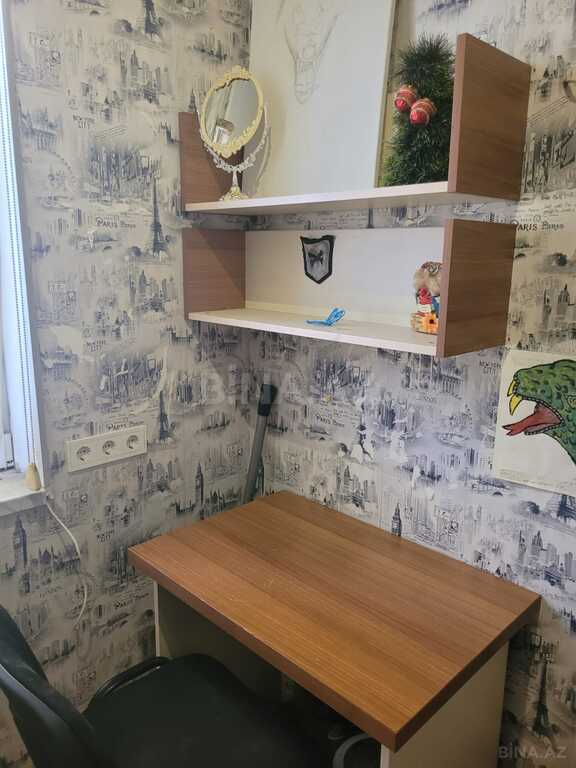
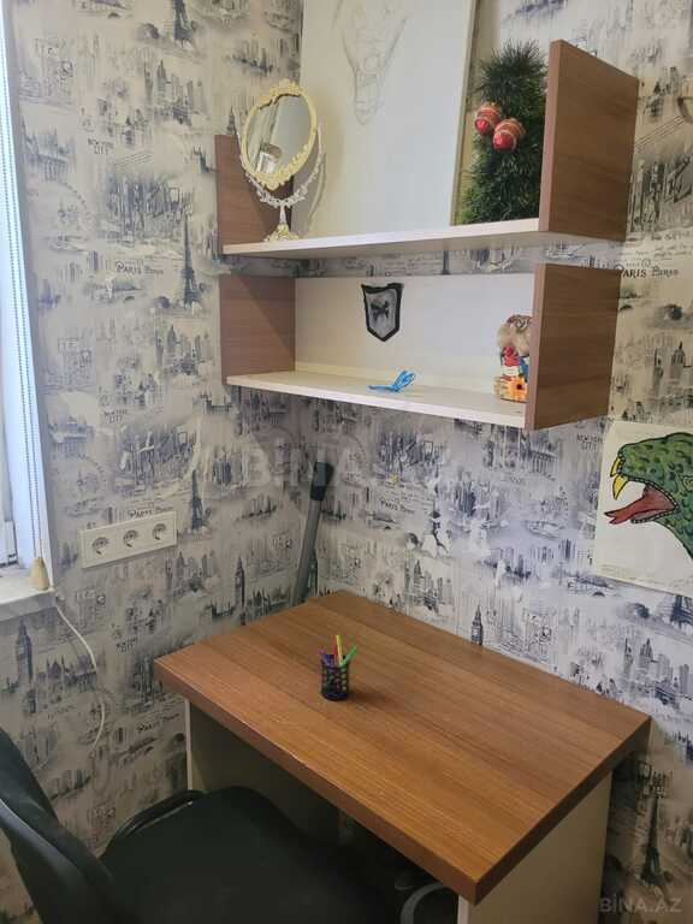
+ pen holder (338, 665)
